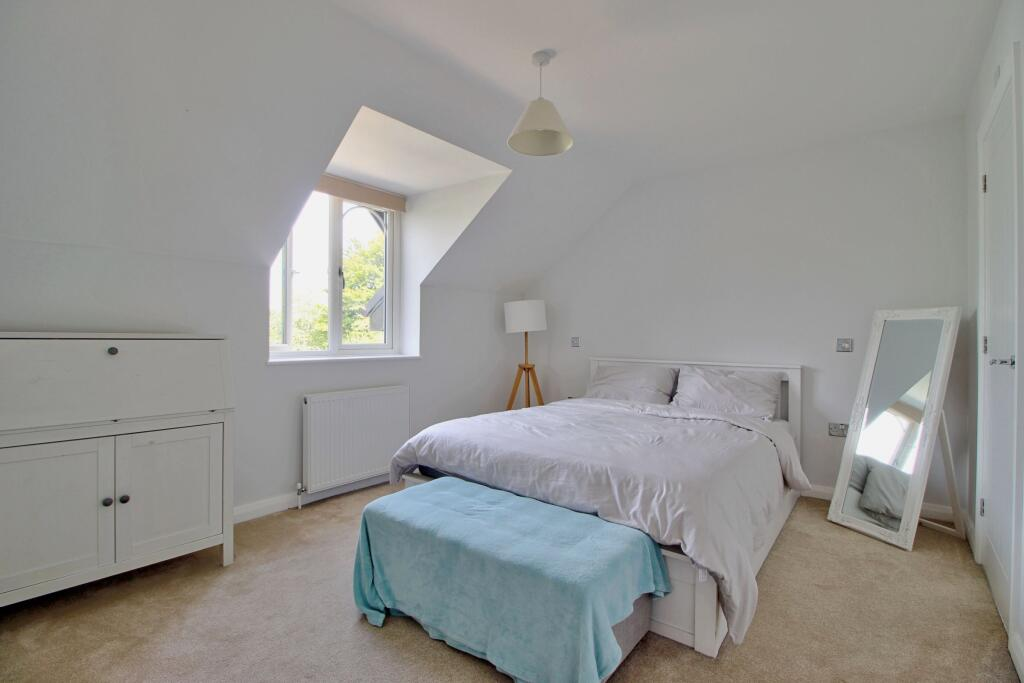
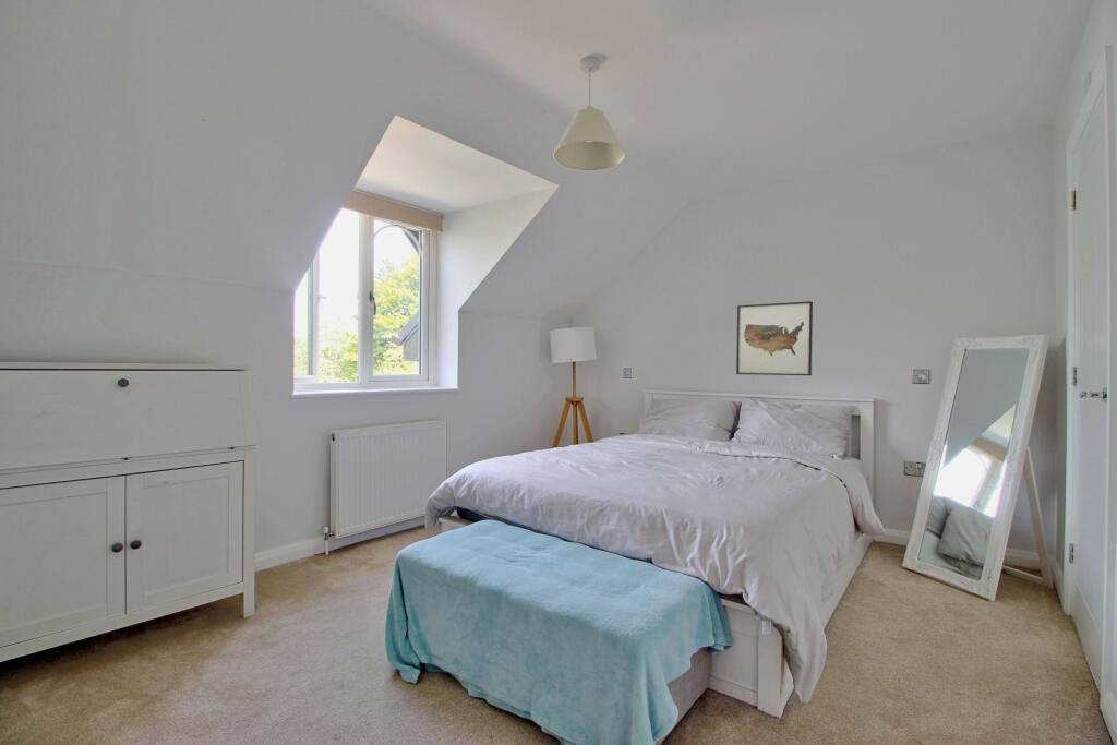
+ wall art (772, 339)
